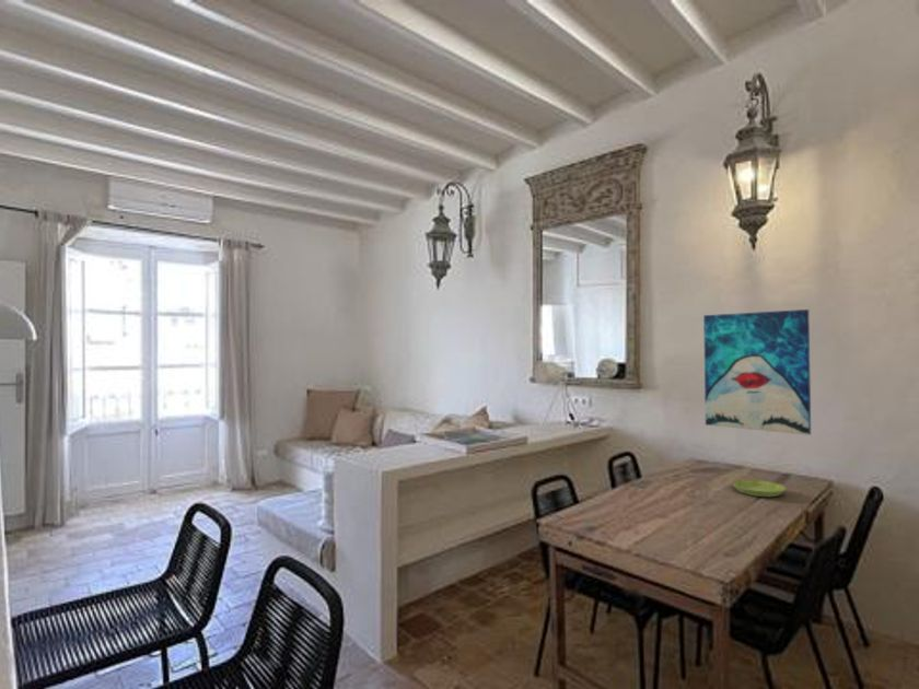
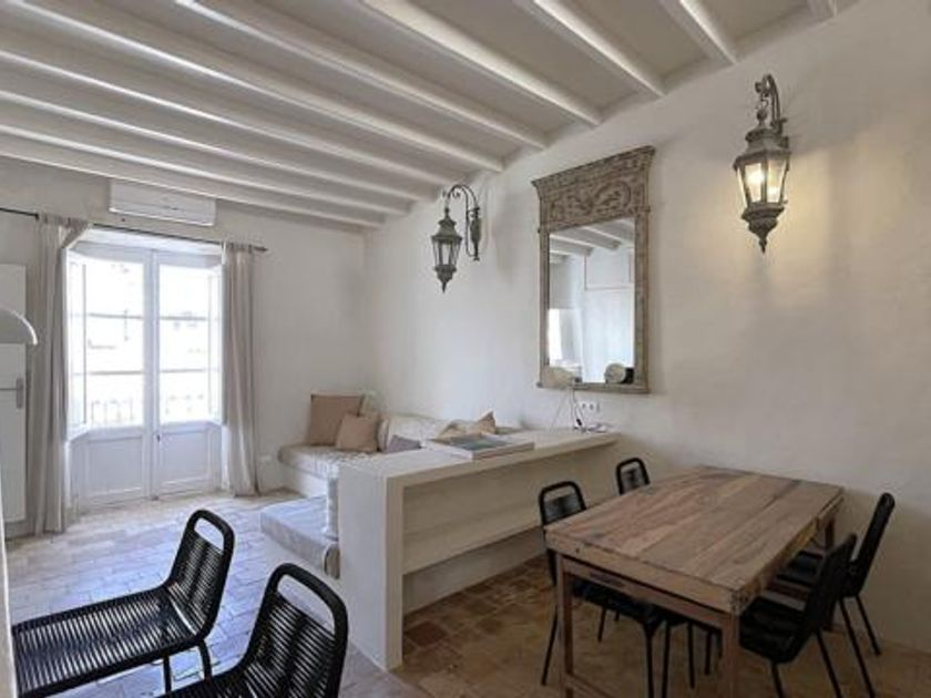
- saucer (758, 488)
- wall art (754, 371)
